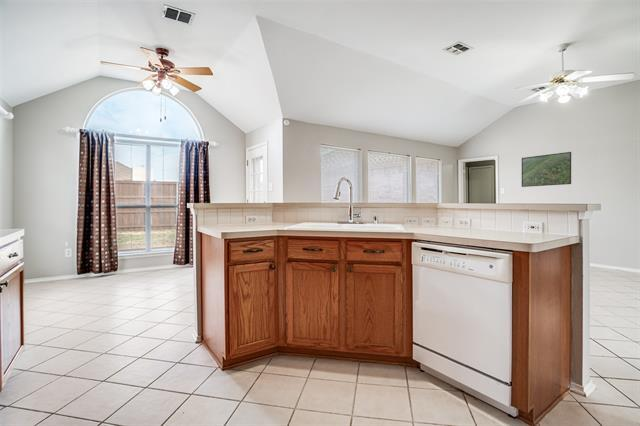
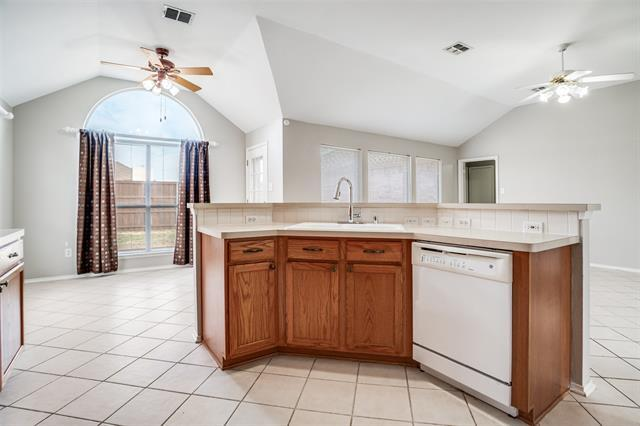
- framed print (545, 170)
